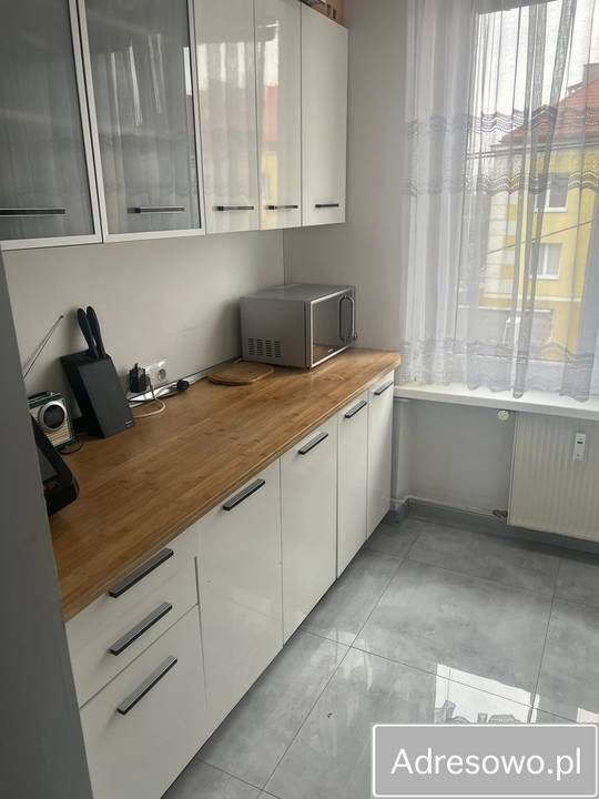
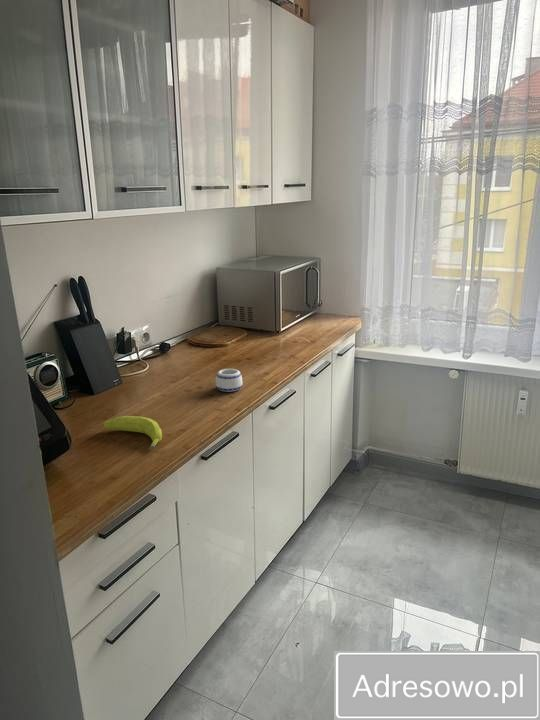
+ fruit (130, 429)
+ mug (230, 378)
